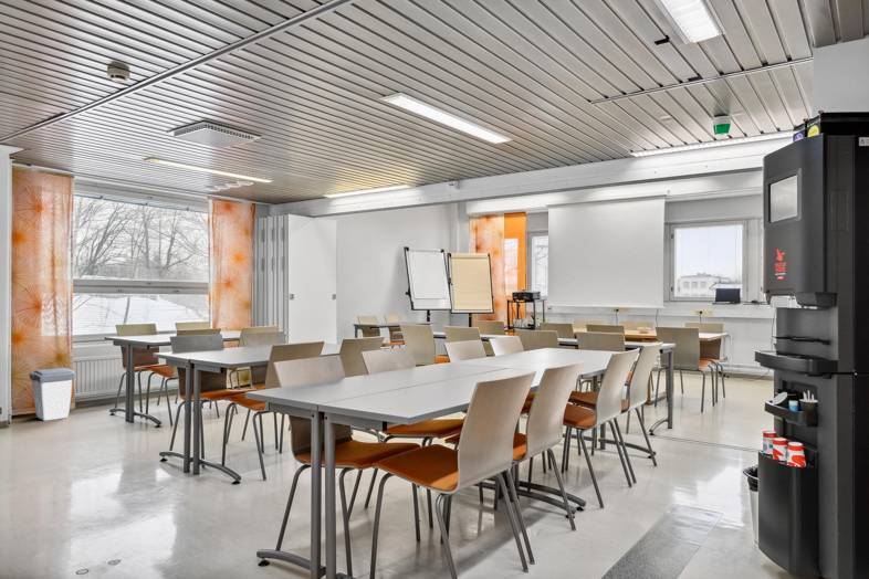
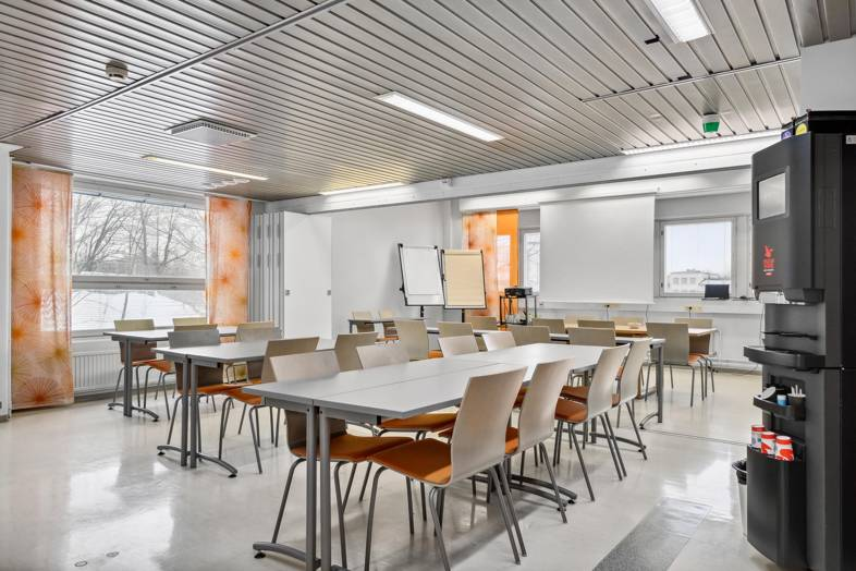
- trash can (51, 393)
